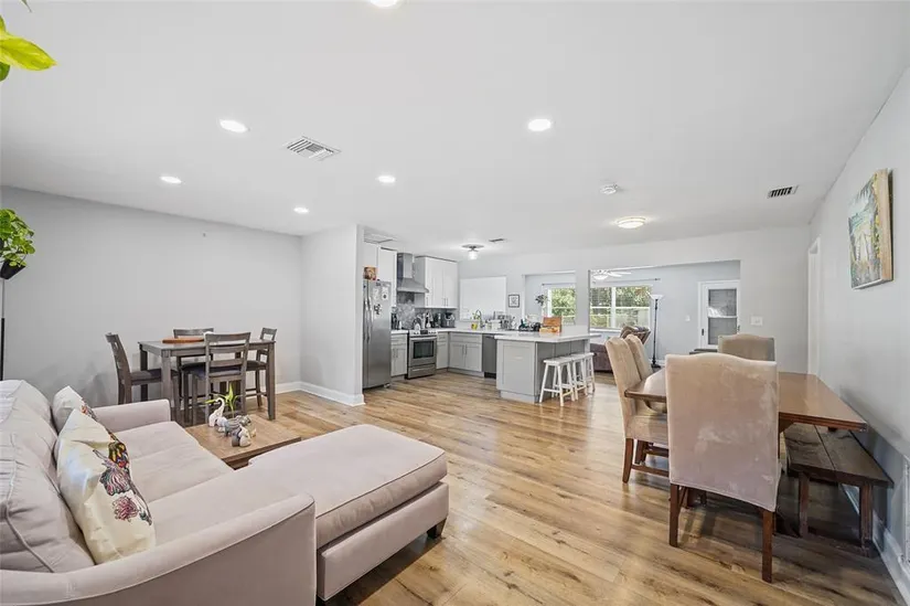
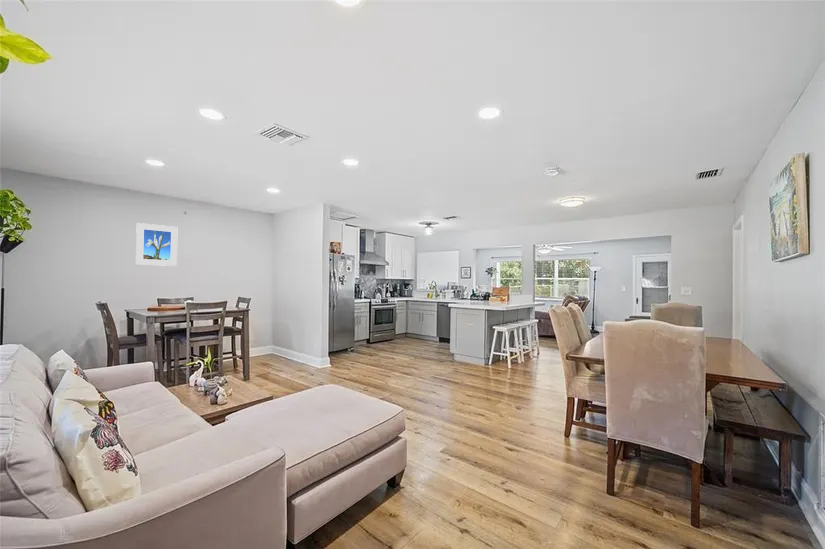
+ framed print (157, 245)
